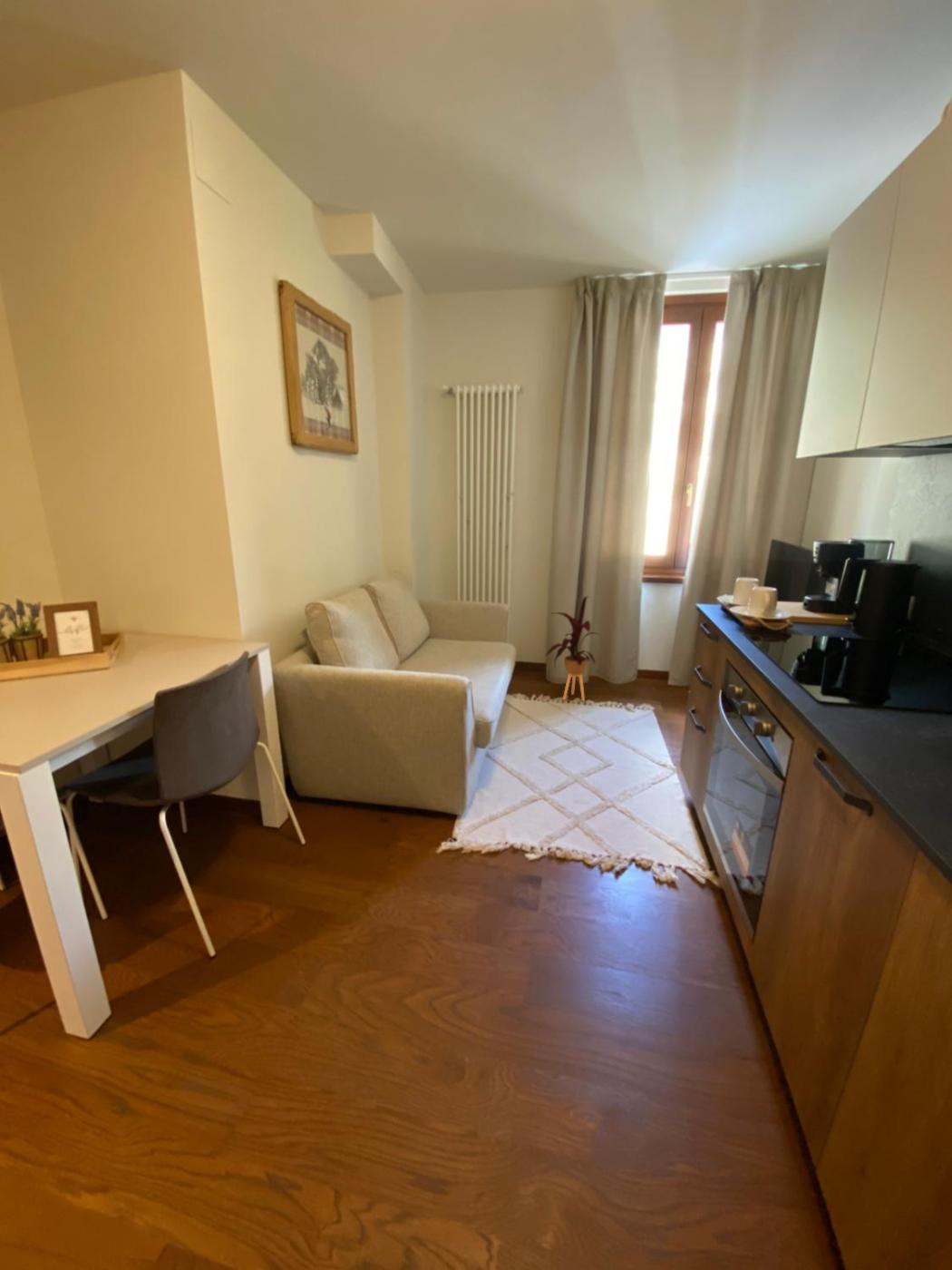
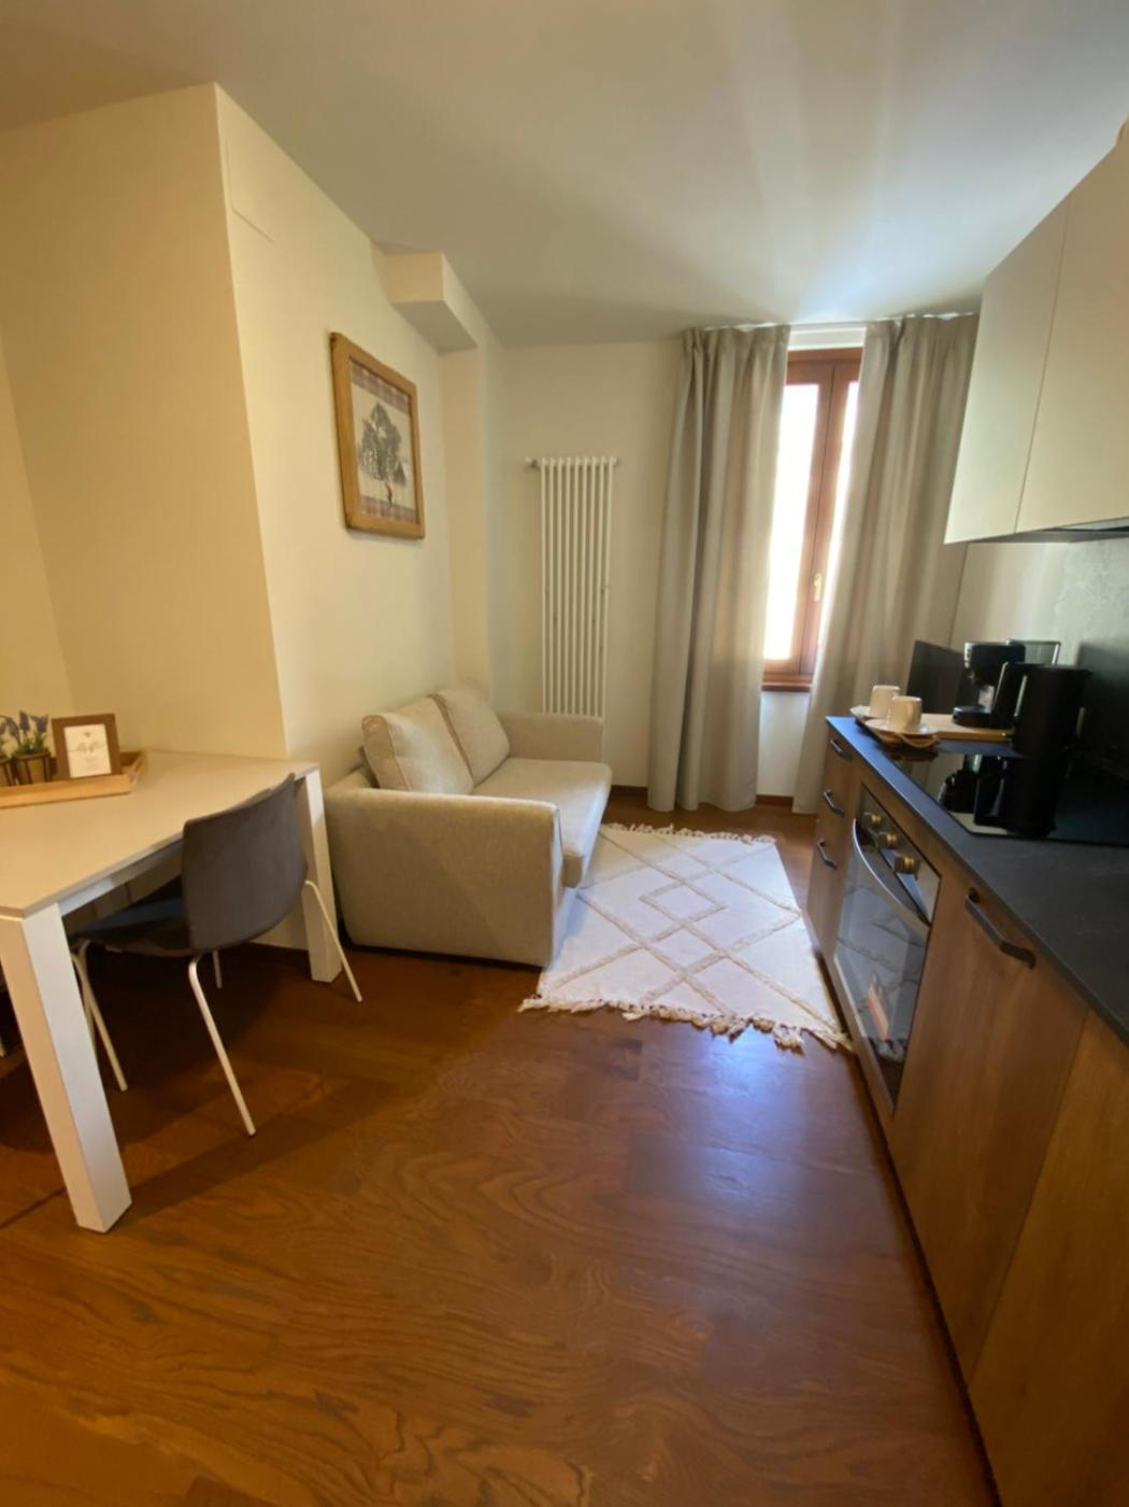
- house plant (571, 648)
